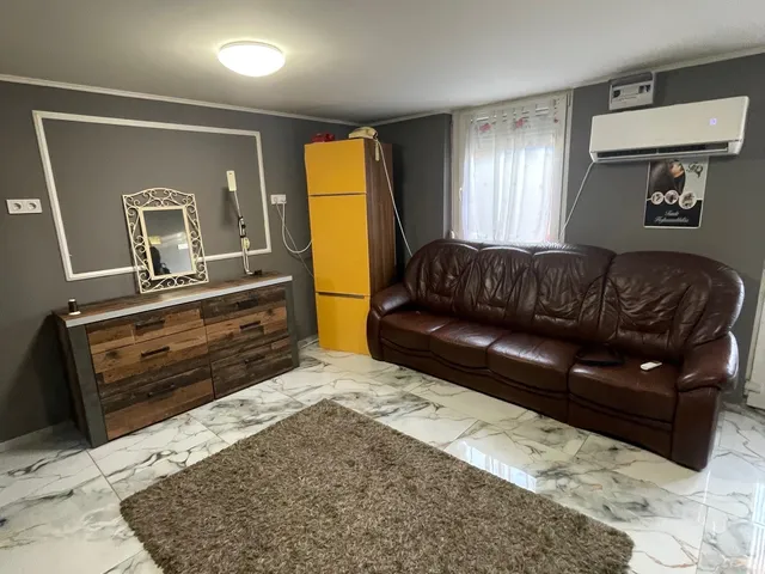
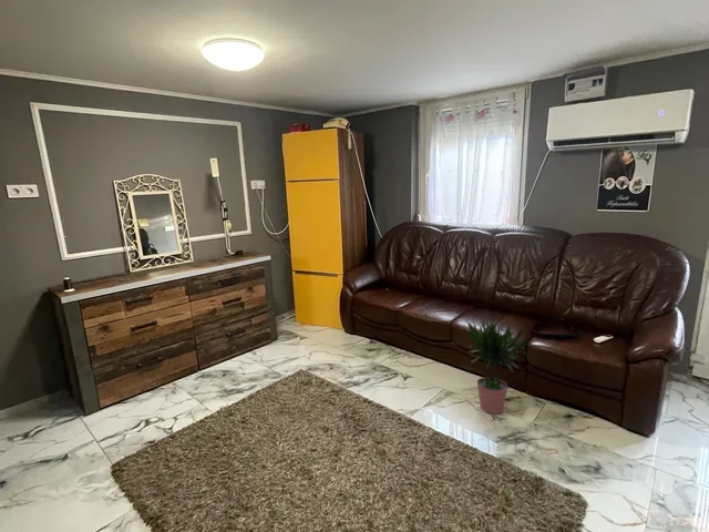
+ potted plant (500, 364)
